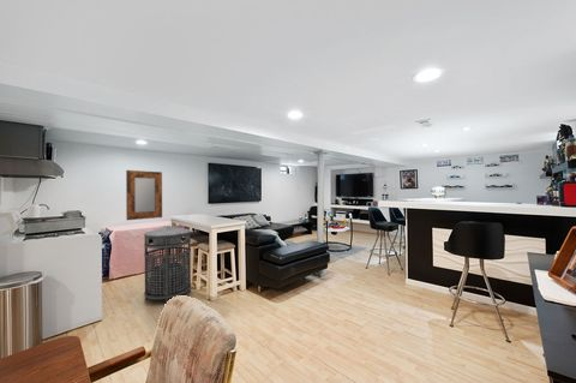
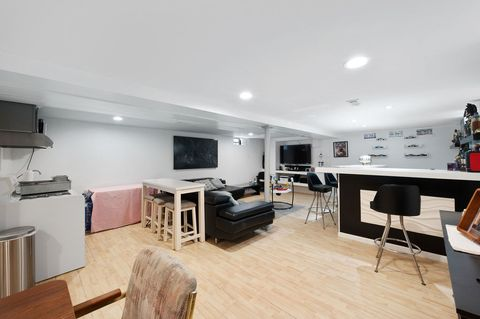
- trash can (168, 261)
- home mirror (144, 195)
